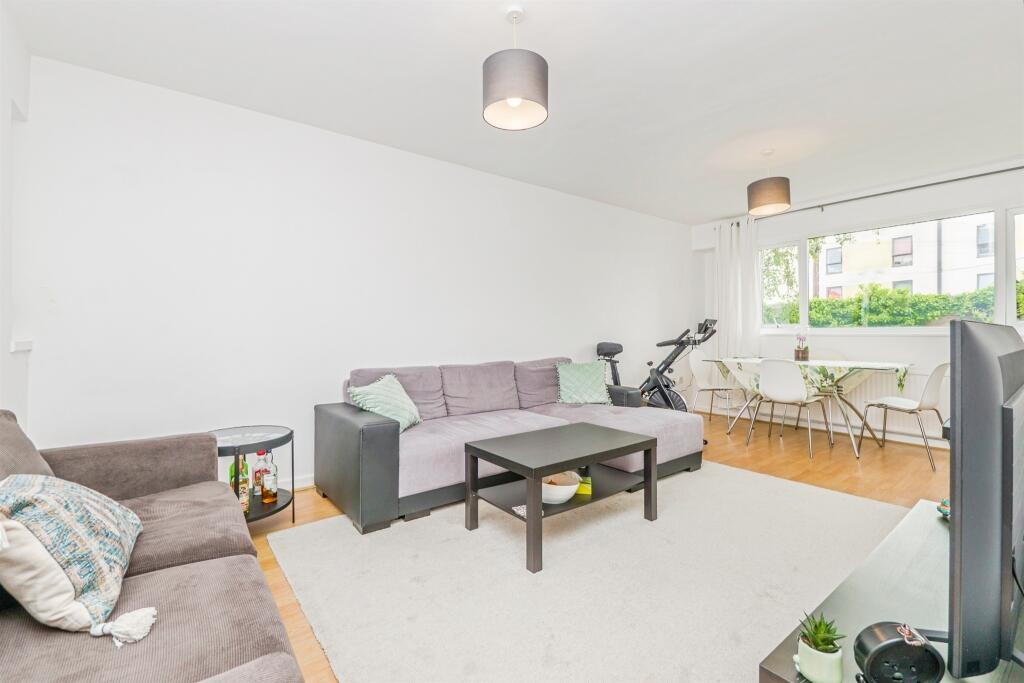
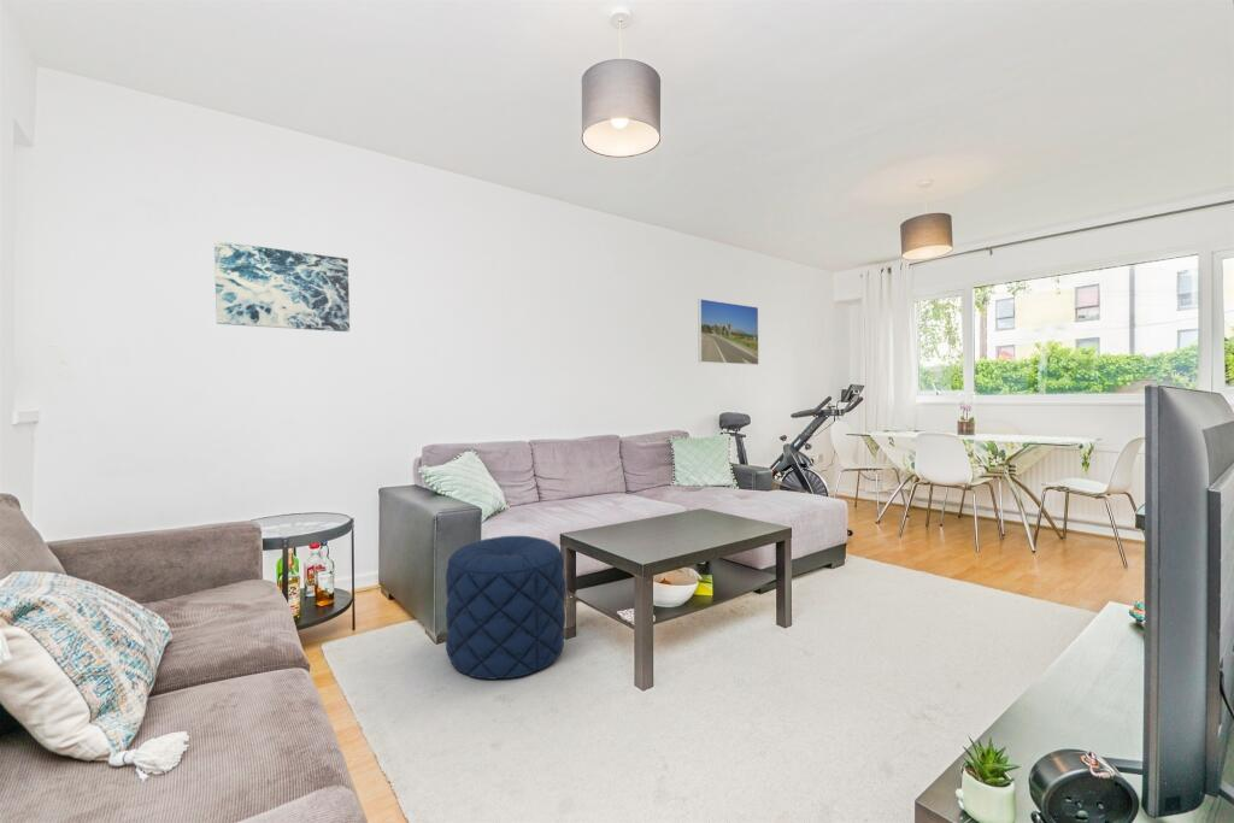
+ pouf (506, 599)
+ wall art (286, 289)
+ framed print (729, 333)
